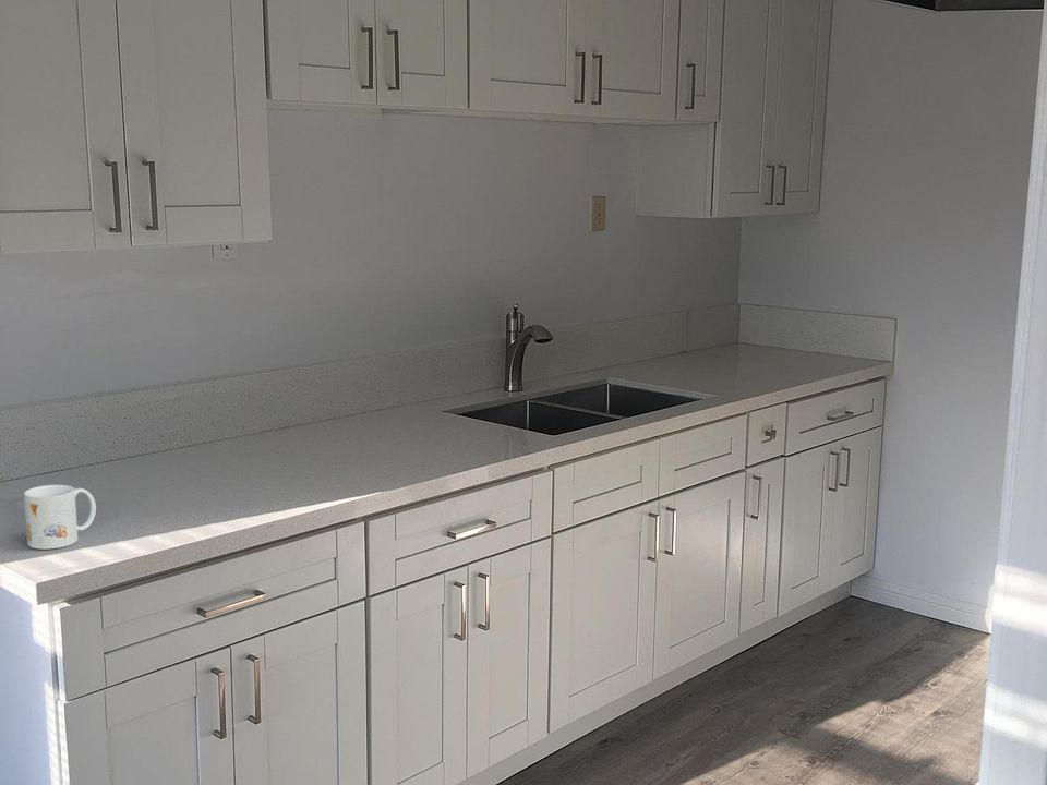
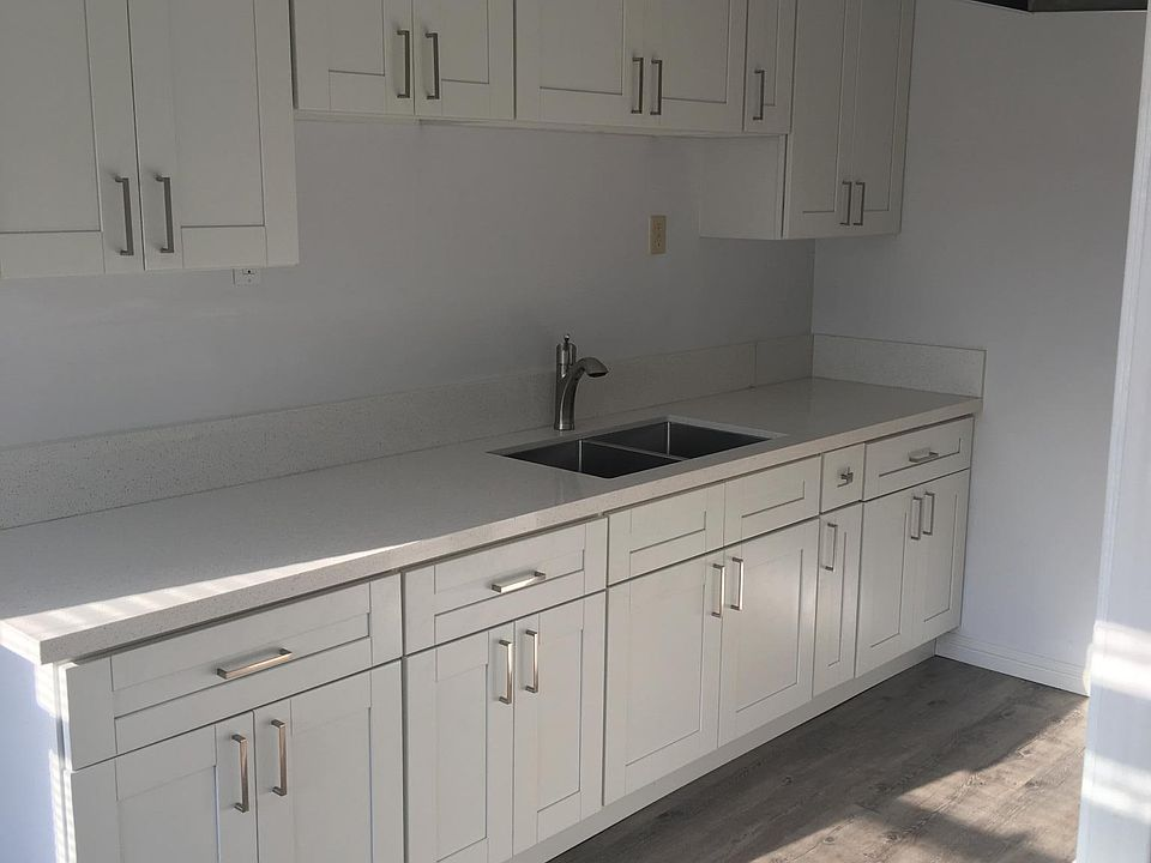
- mug (61, 514)
